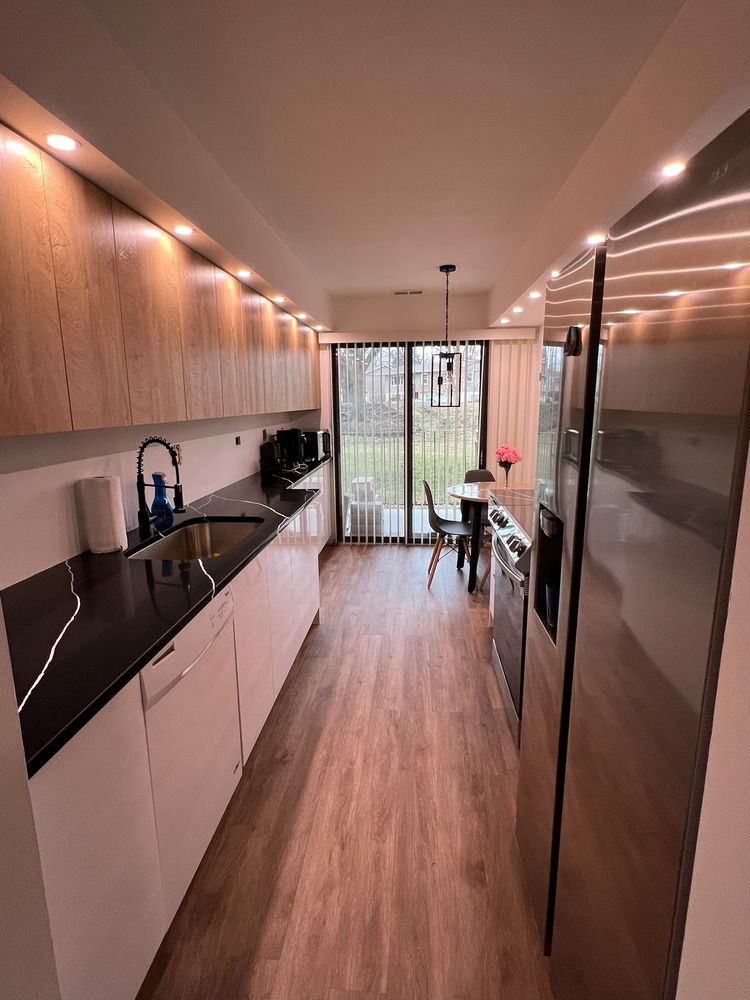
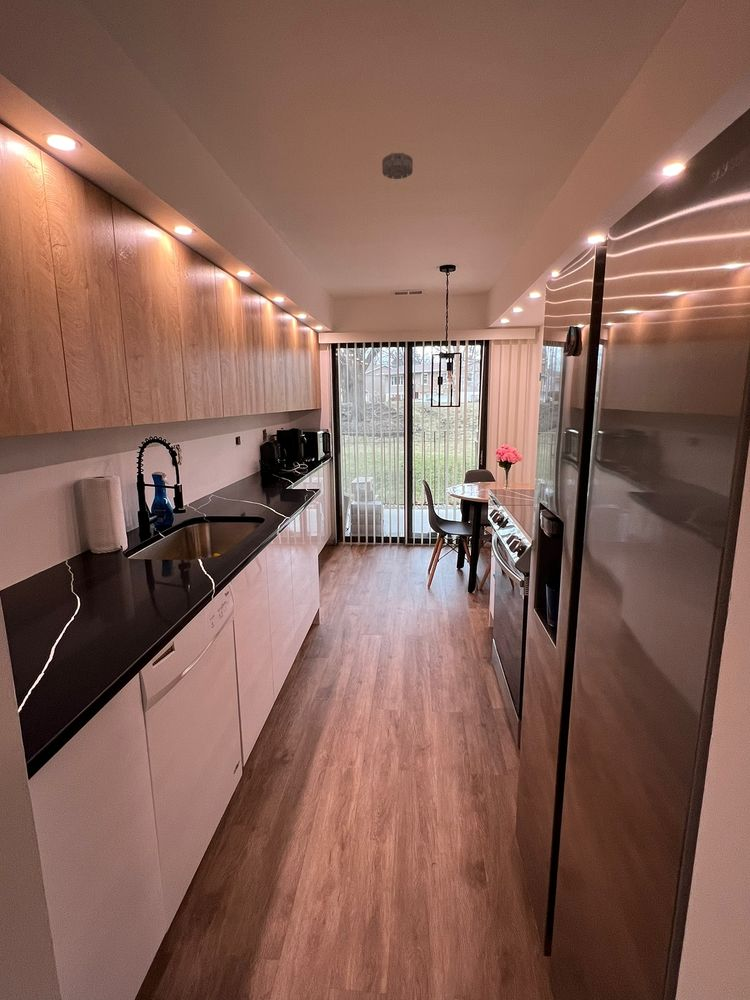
+ smoke detector (397, 165)
